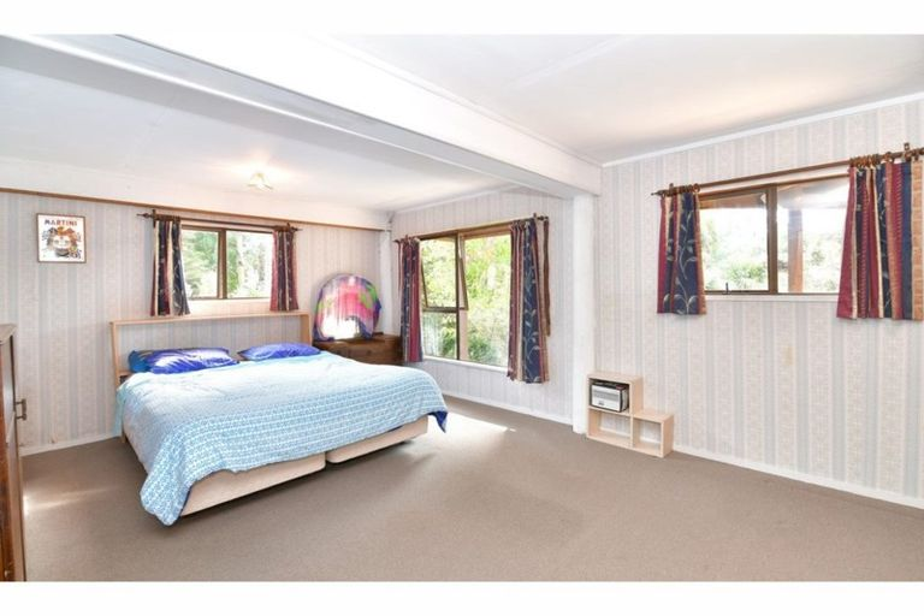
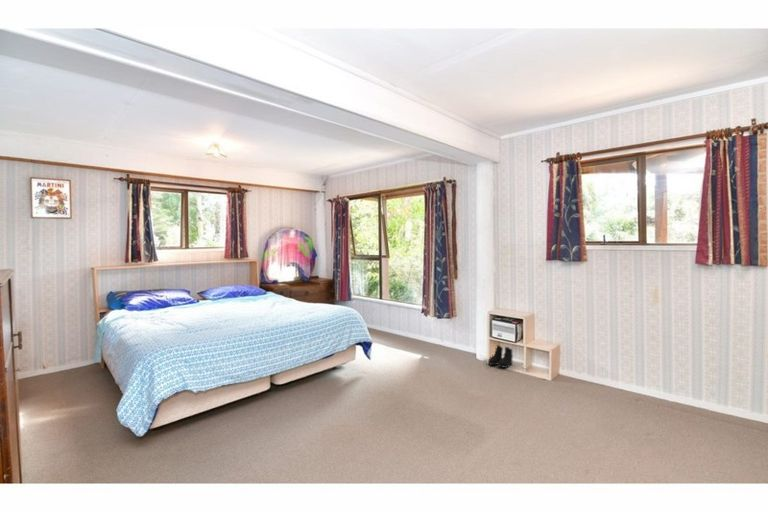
+ boots (500, 355)
